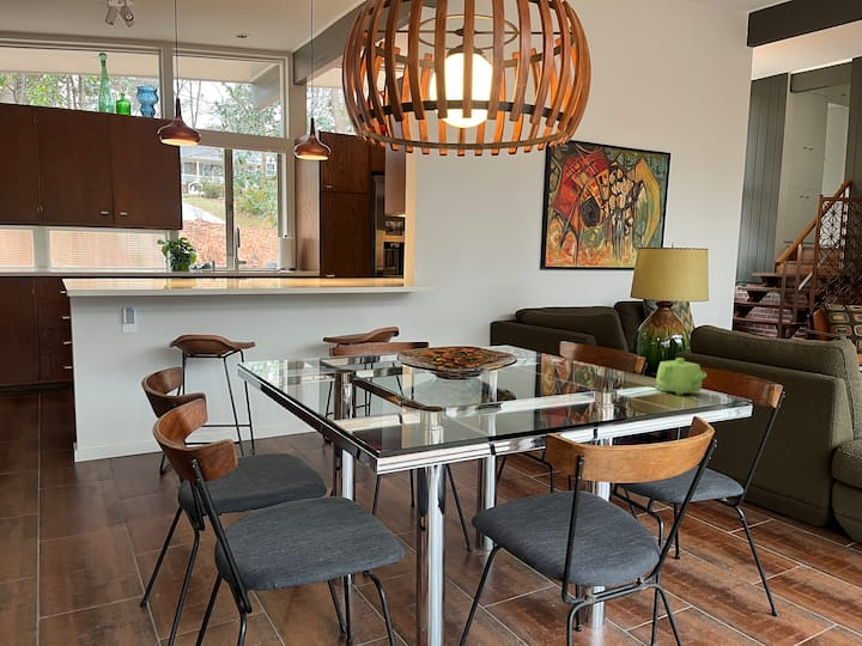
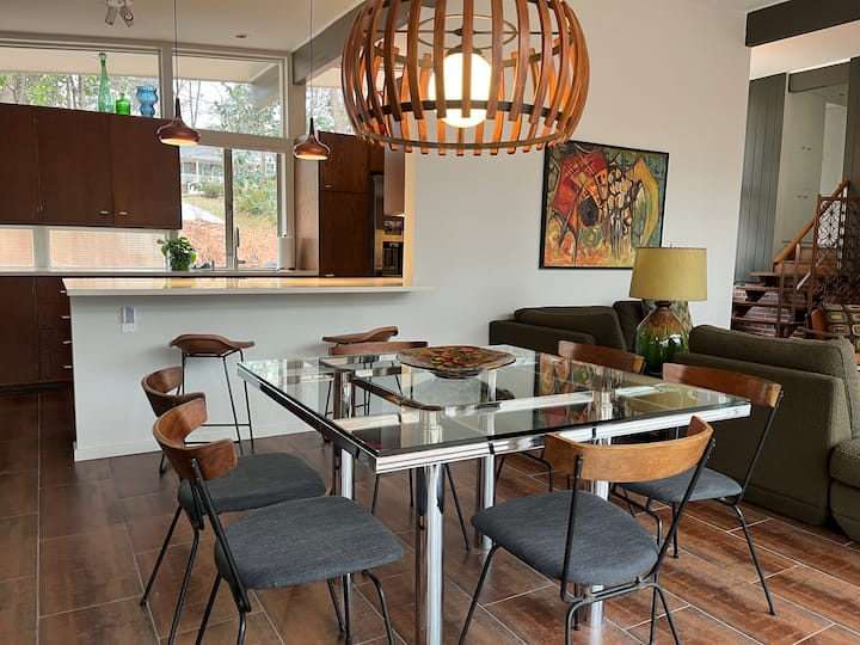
- teapot (681, 376)
